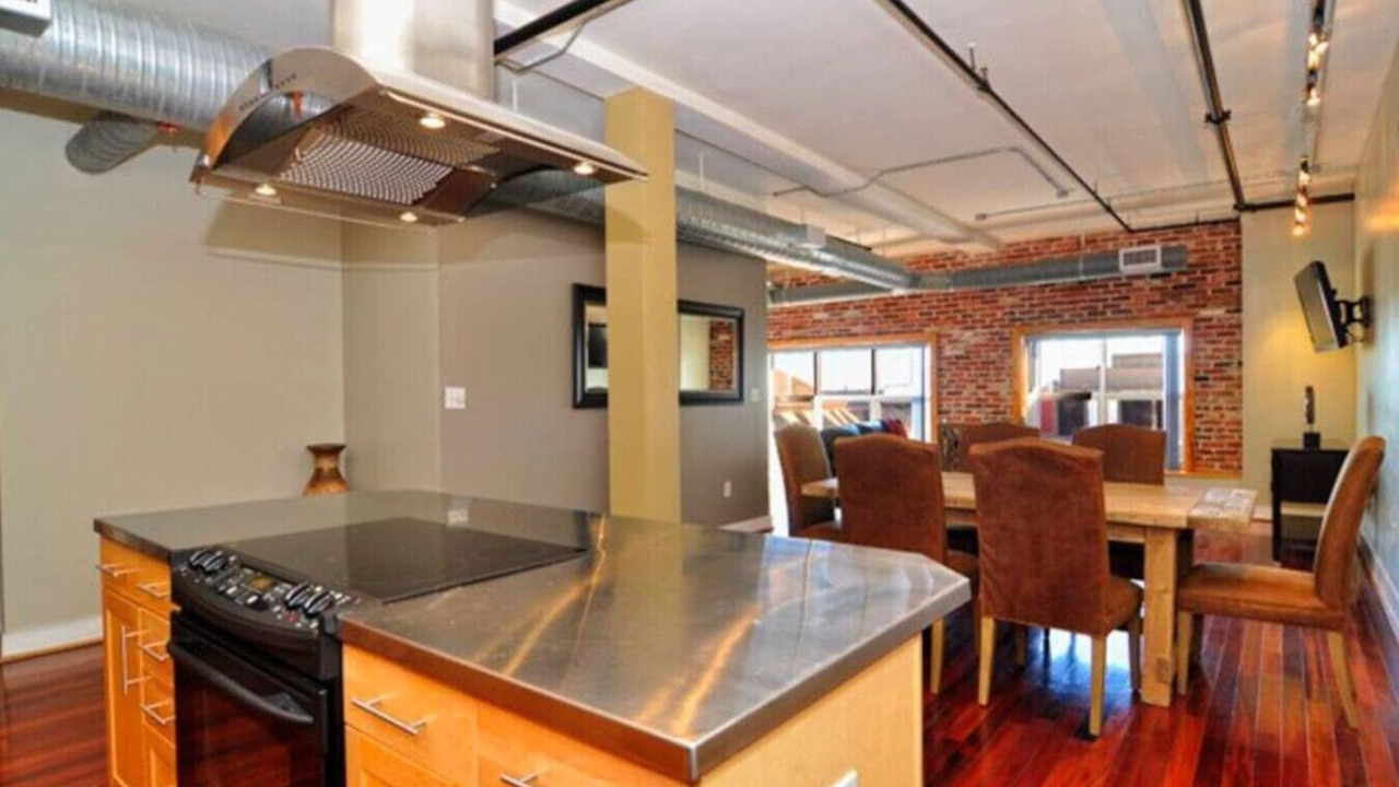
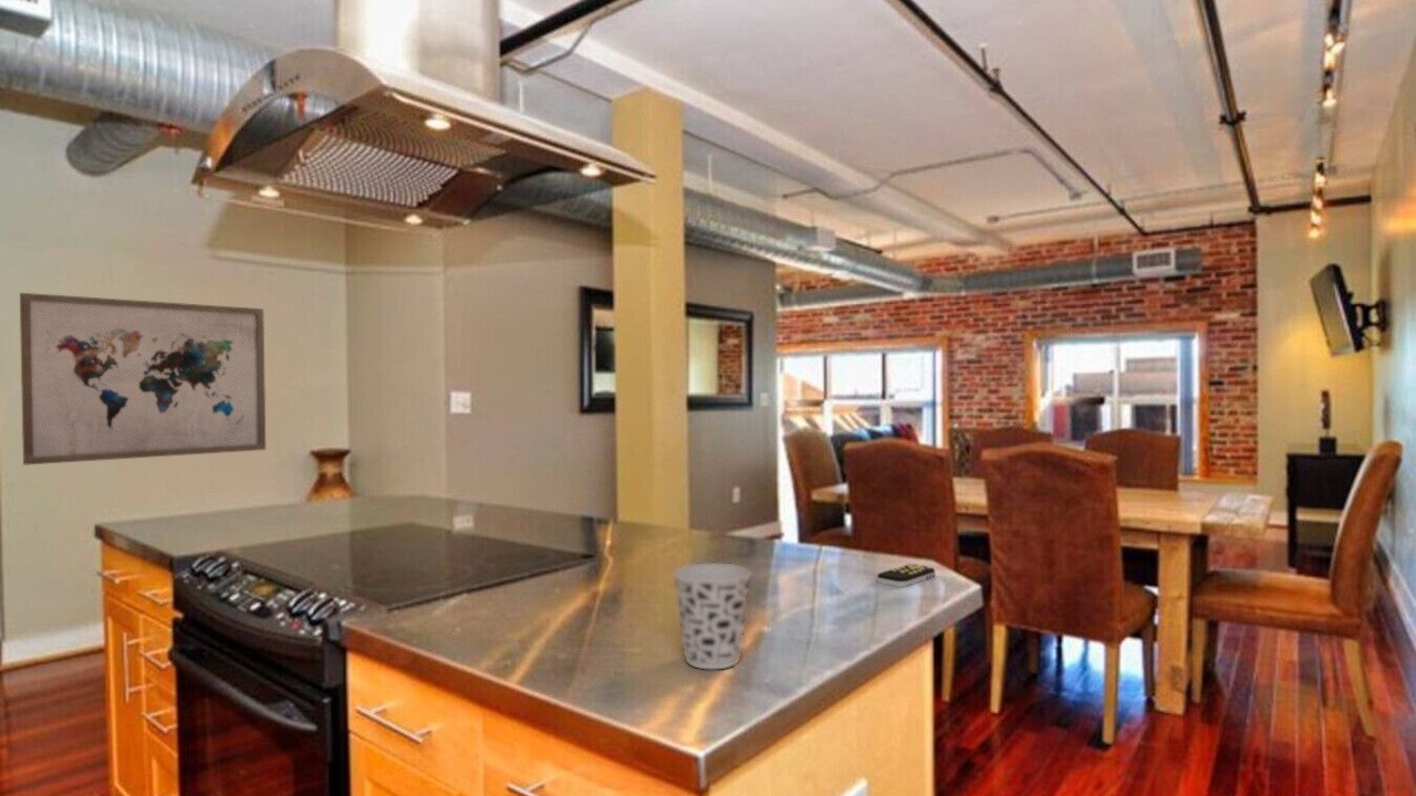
+ remote control (906, 575)
+ cup (712, 616)
+ wall art (155, 379)
